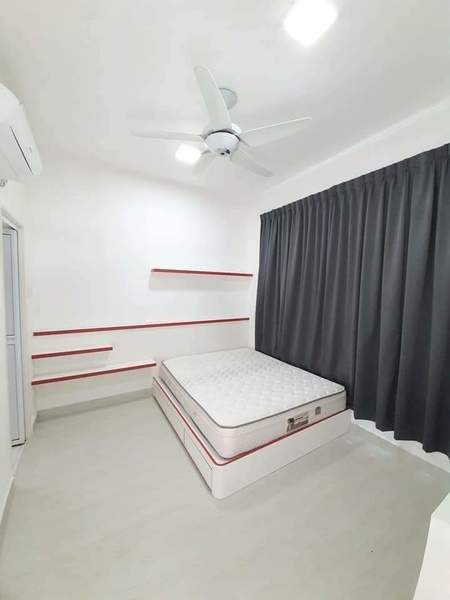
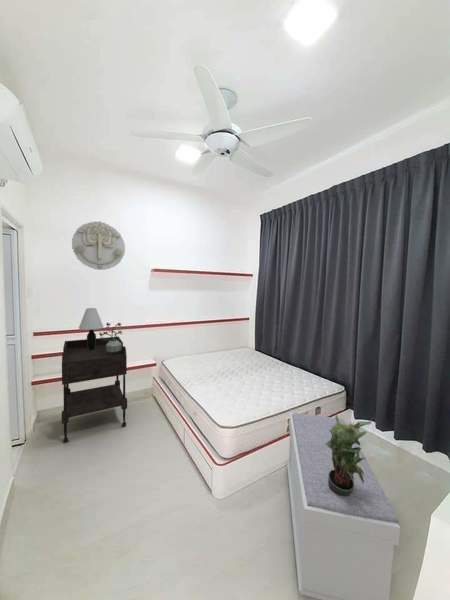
+ potted plant (349, 455)
+ bench (327, 487)
+ table lamp (91, 328)
+ potted plant (112, 337)
+ side table (94, 379)
+ wall decoration (99, 245)
